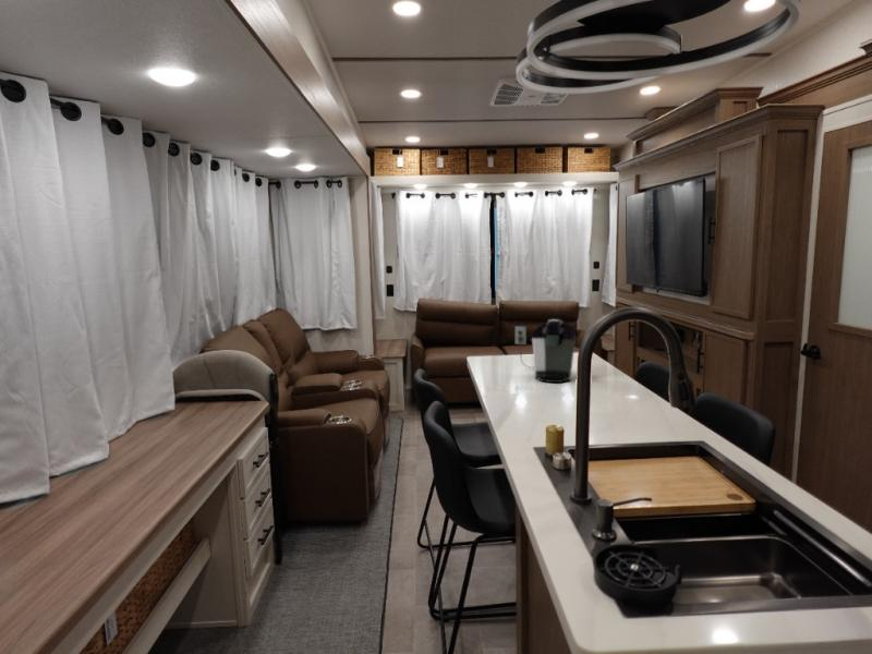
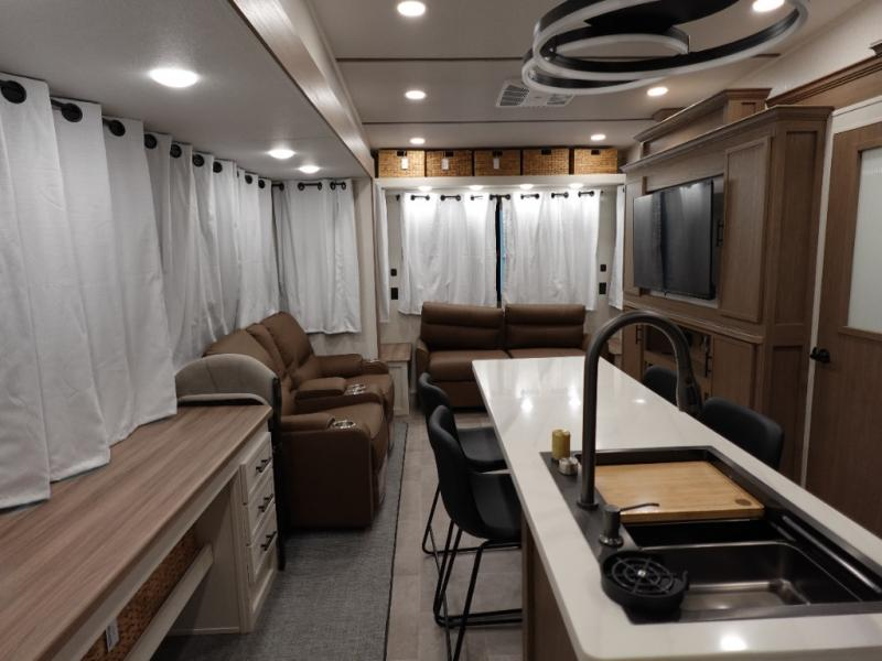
- coffee maker (542, 348)
